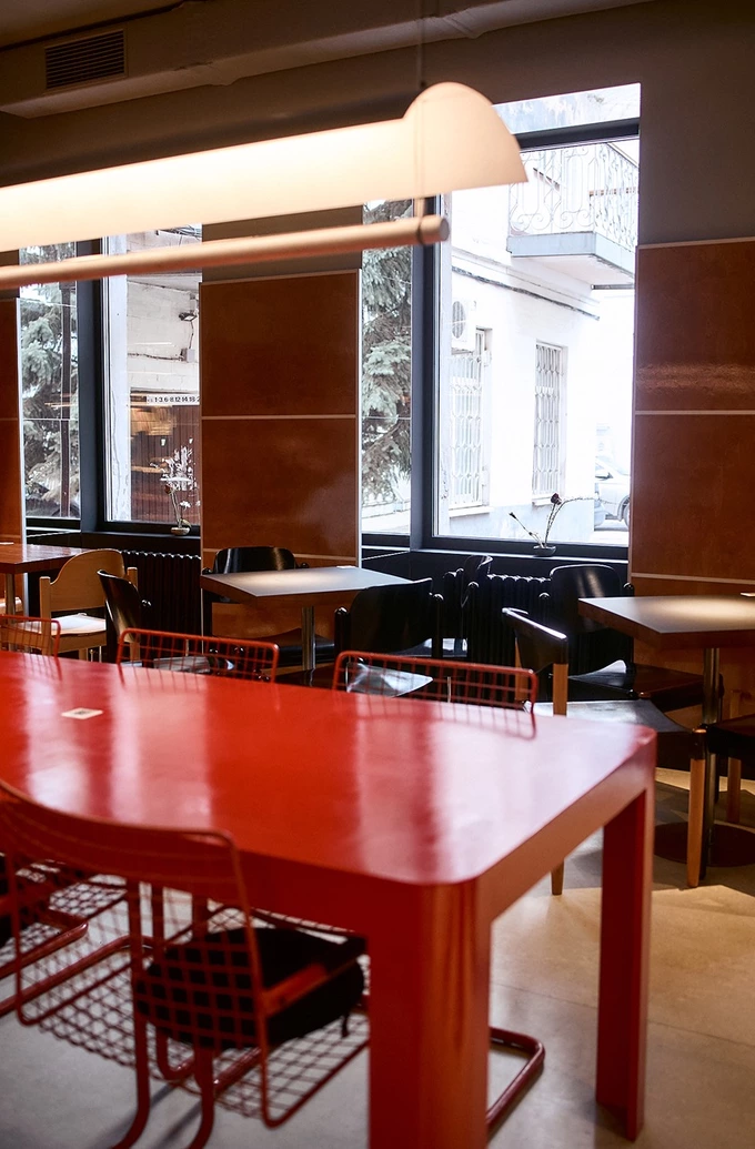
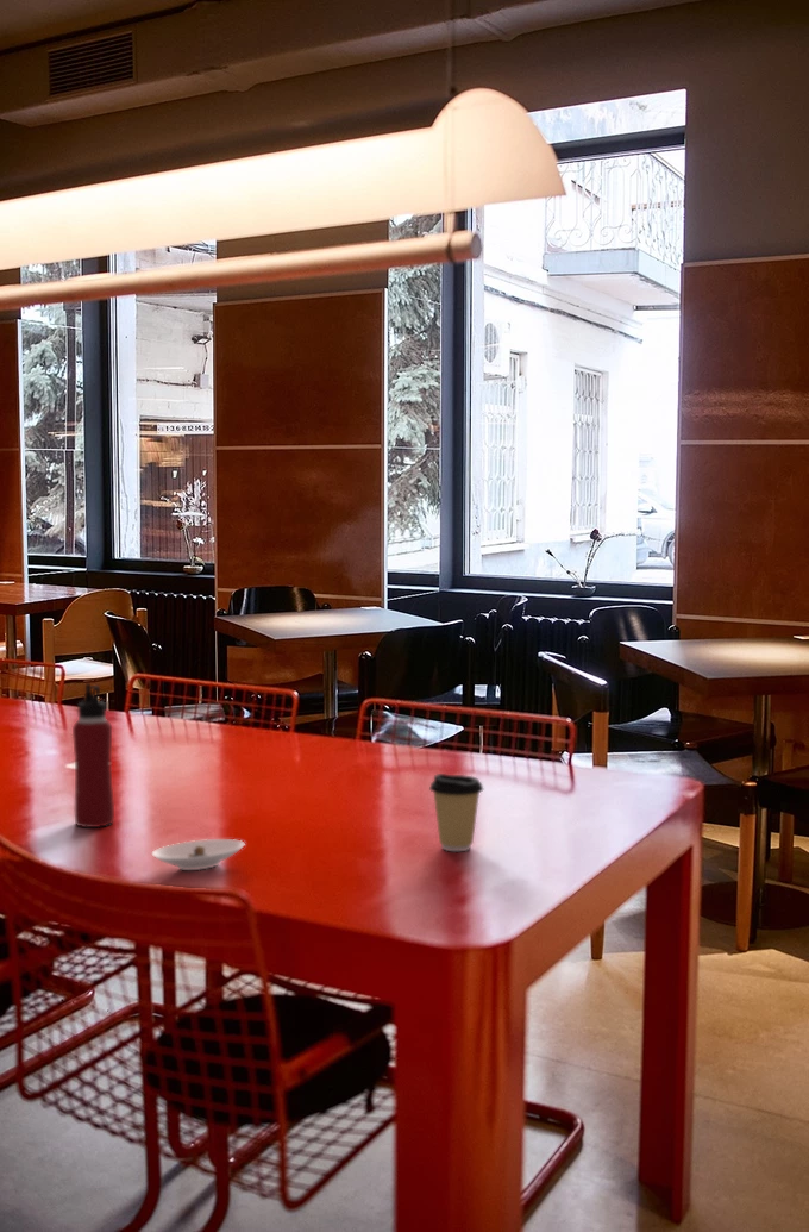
+ saucer (199, 855)
+ coffee cup (456, 812)
+ water bottle (93, 753)
